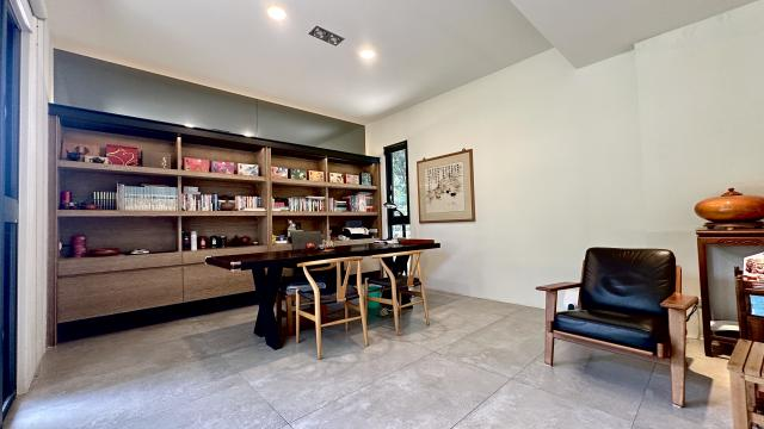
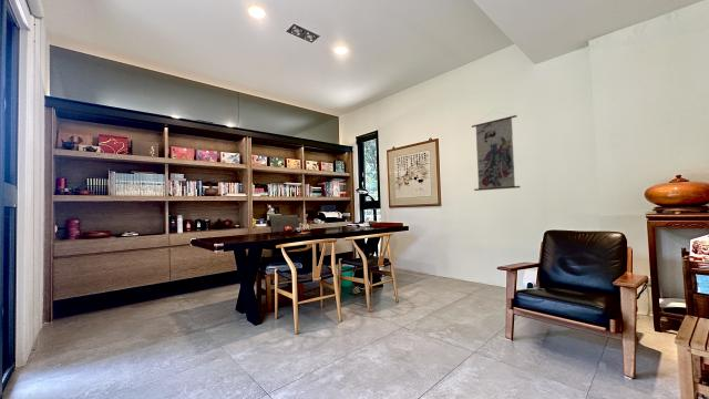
+ wall scroll (494, 150)
